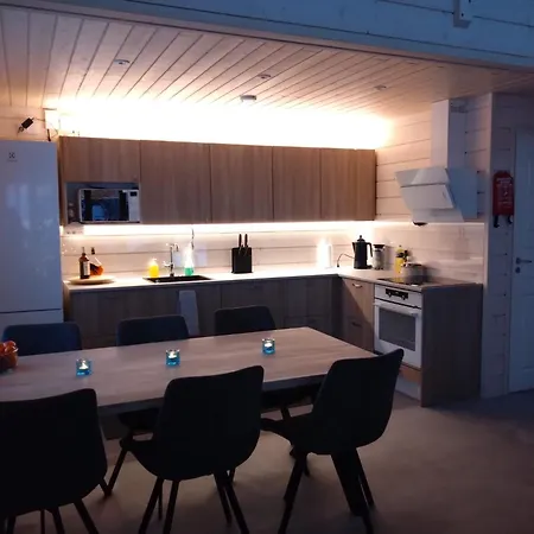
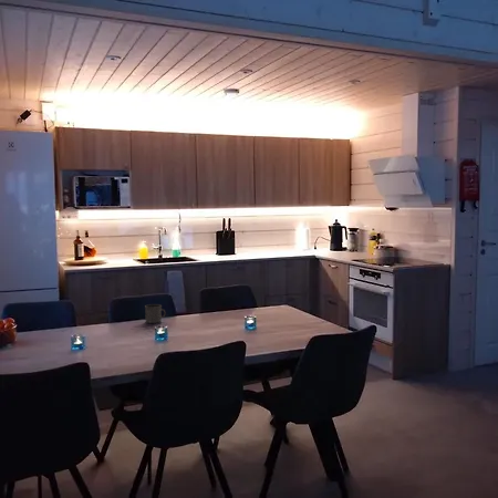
+ mug (155, 313)
